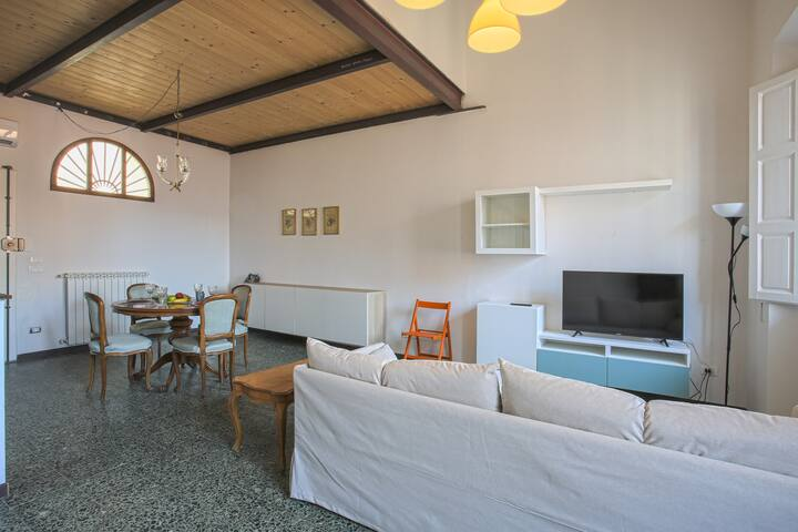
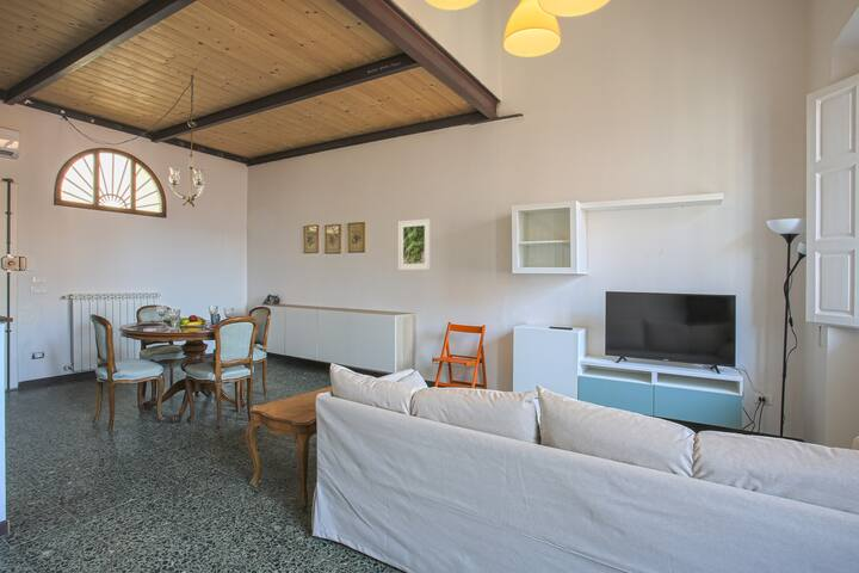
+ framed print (414, 245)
